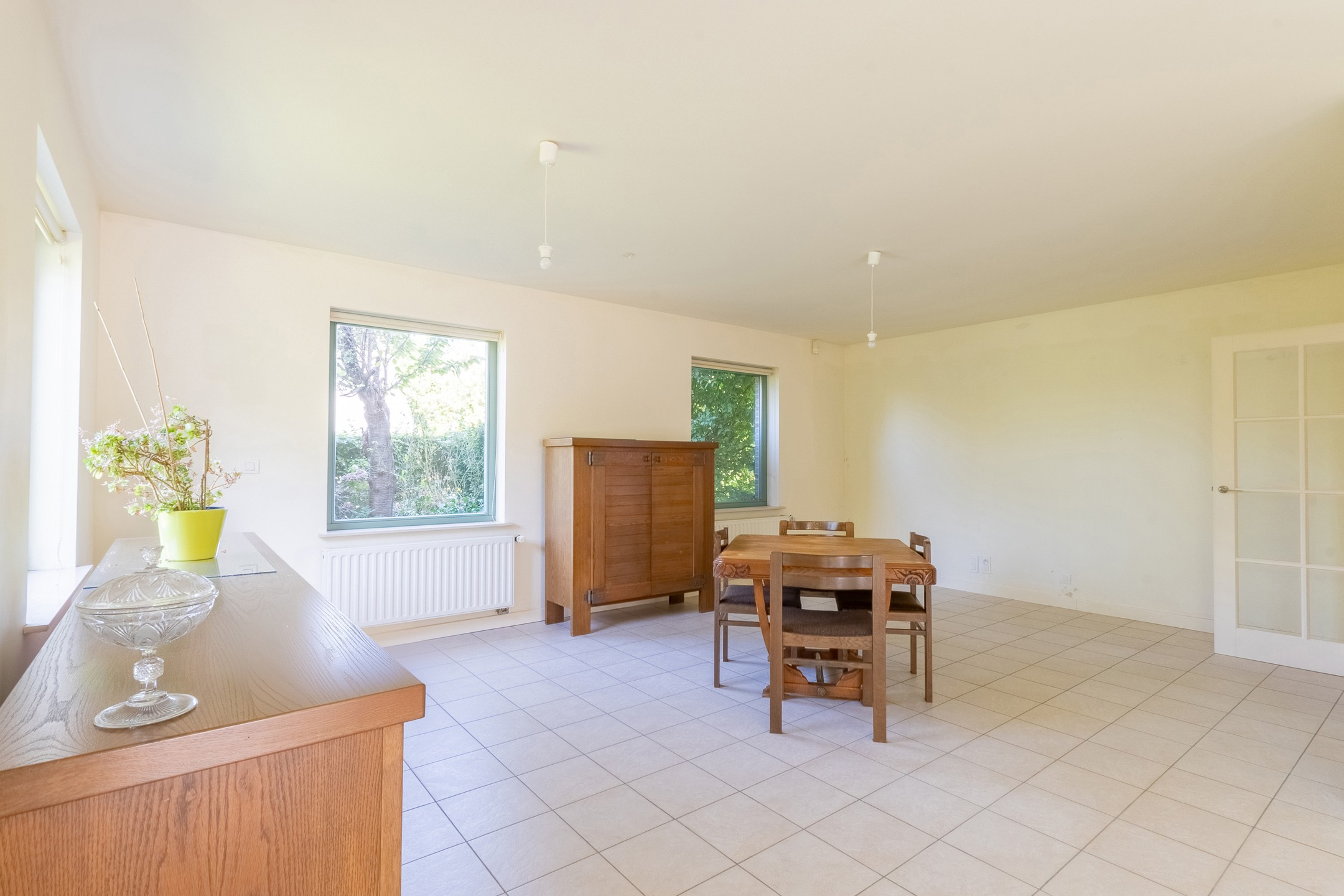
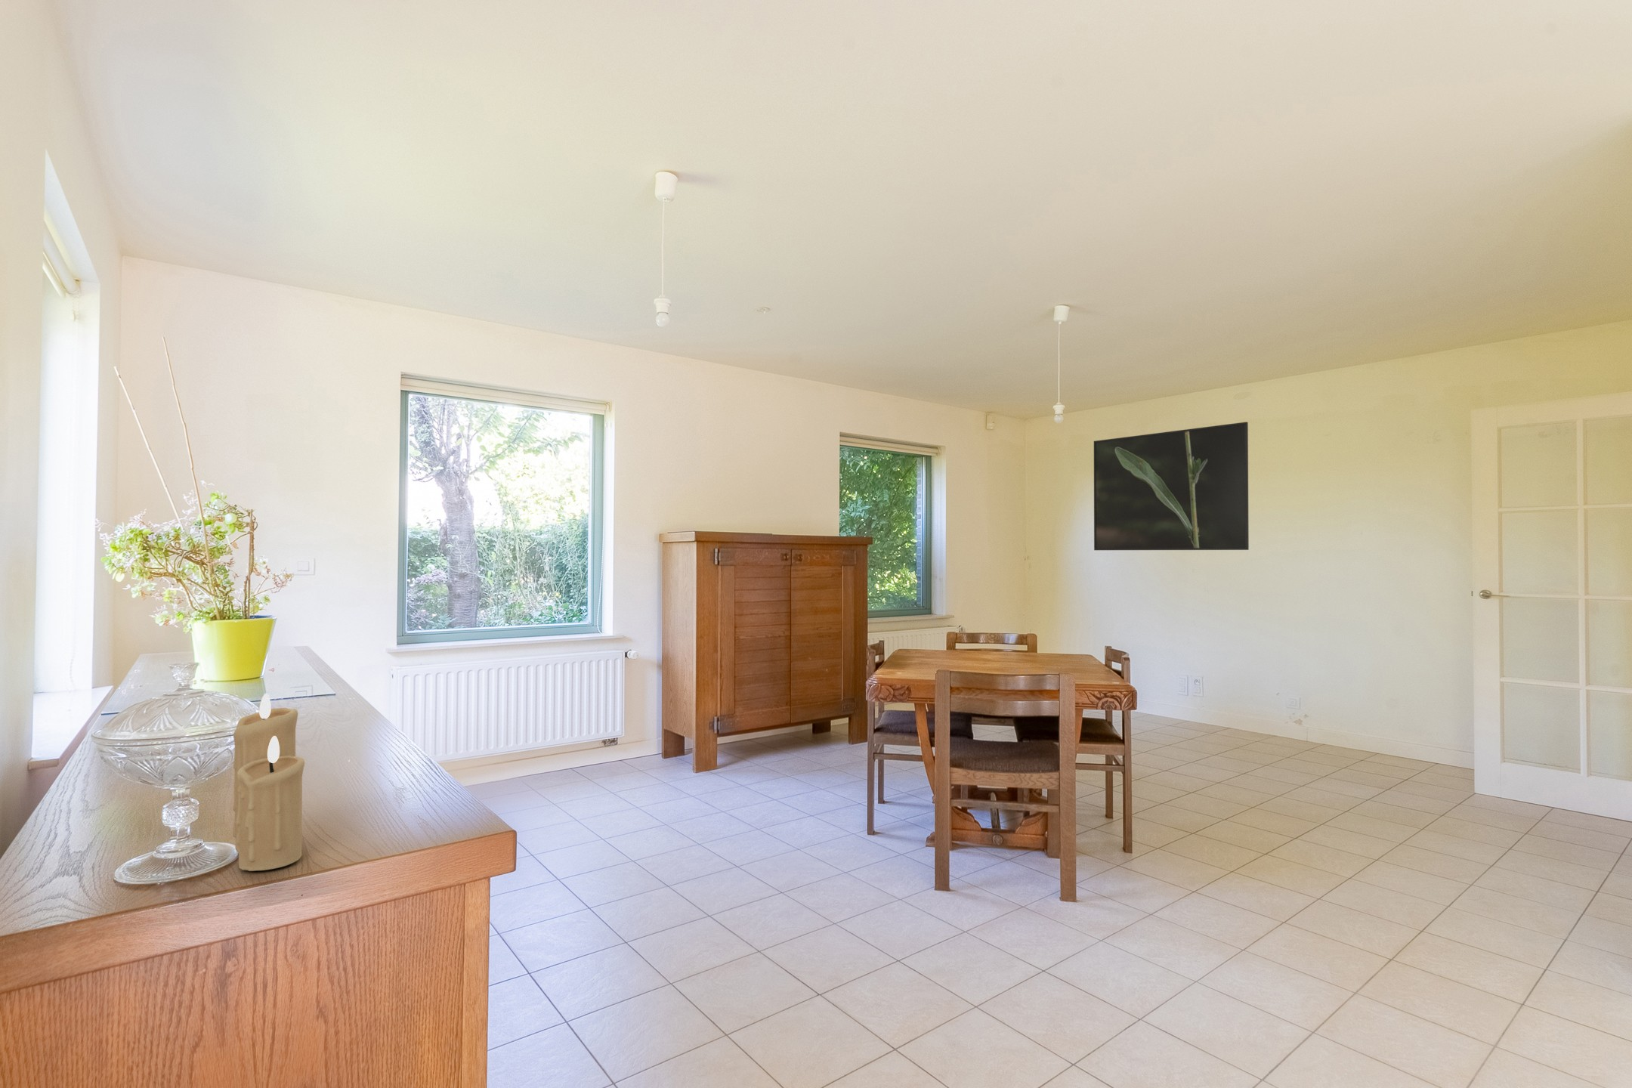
+ candle (268, 775)
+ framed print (1164, 491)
